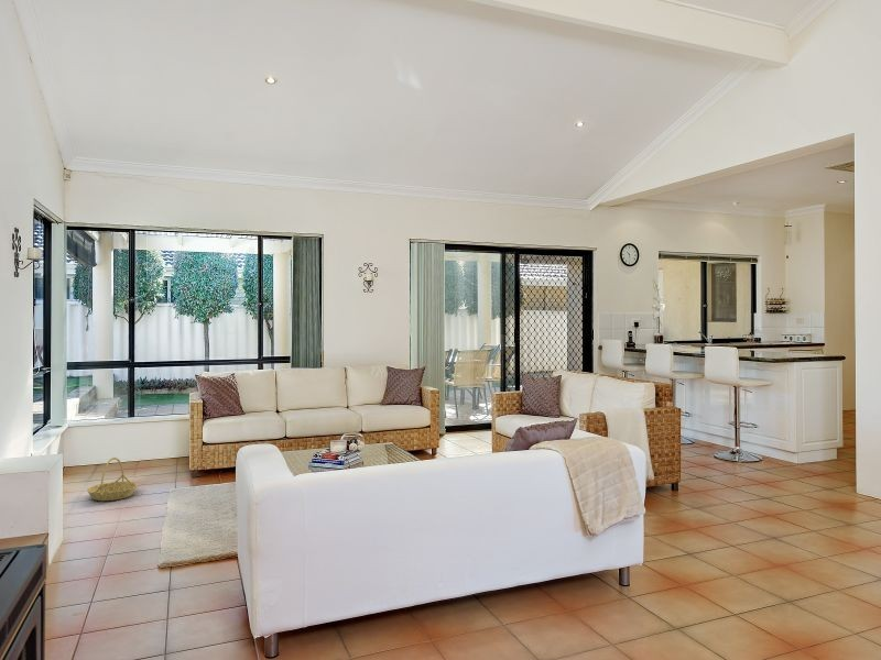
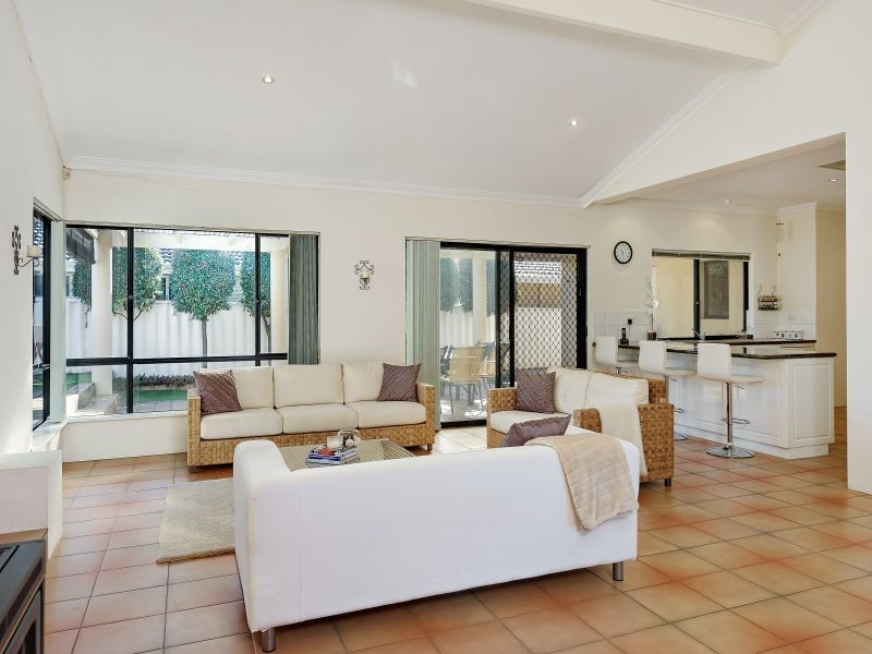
- basket (112, 482)
